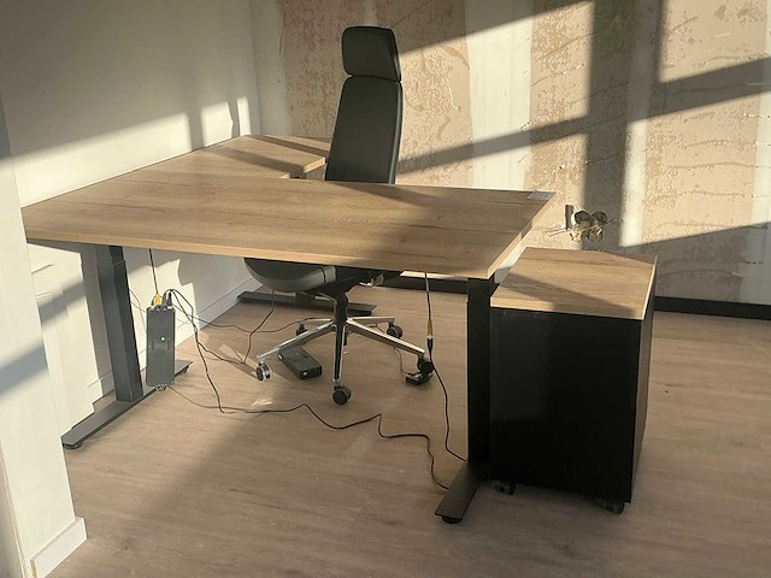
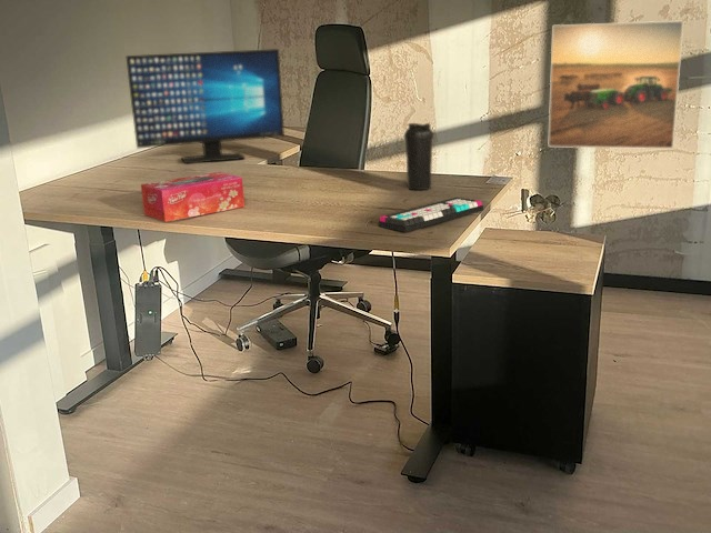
+ computer monitor (208, 107)
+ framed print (612, 86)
+ keyboard (423, 211)
+ water bottle (419, 155)
+ tissue box (193, 195)
